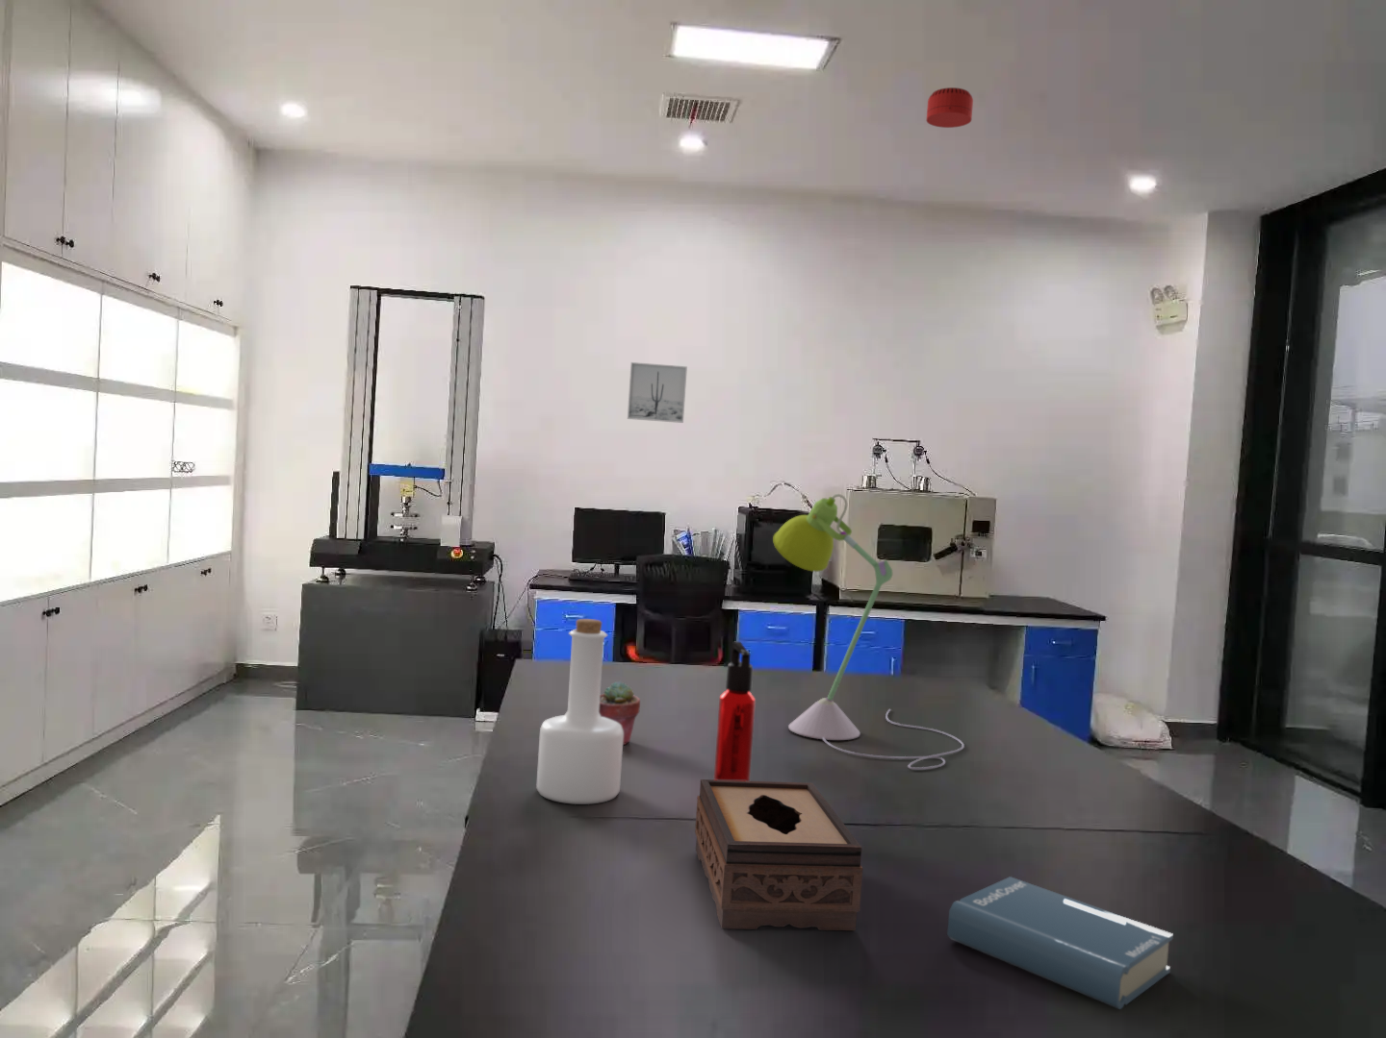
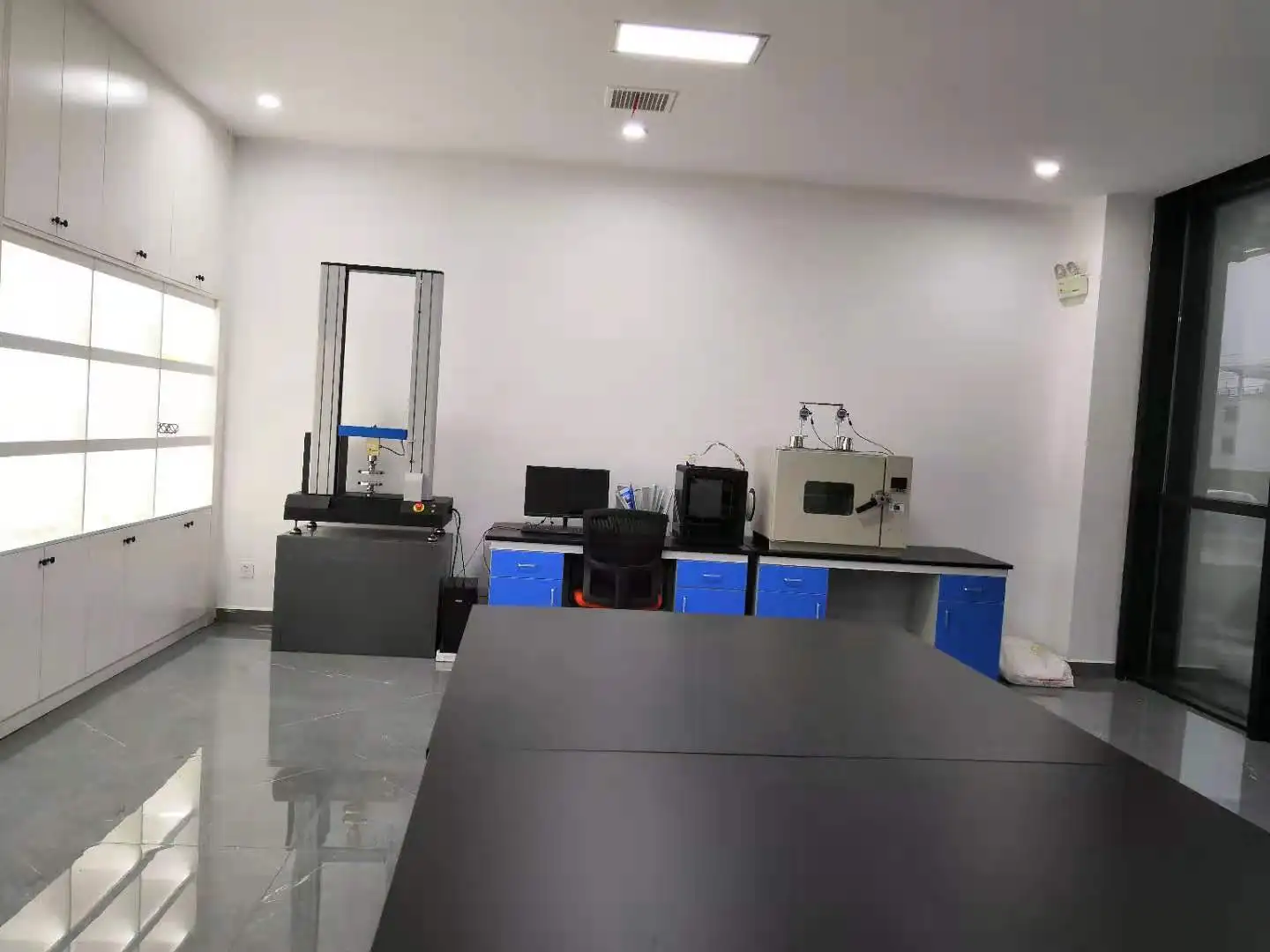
- potted succulent (616, 711)
- desk lamp (870, 609)
- tissue box (770, 848)
- wall art (656, 393)
- hardback book (1058, 937)
- water bottle (736, 722)
- smoke detector (949, 107)
- bottle (583, 705)
